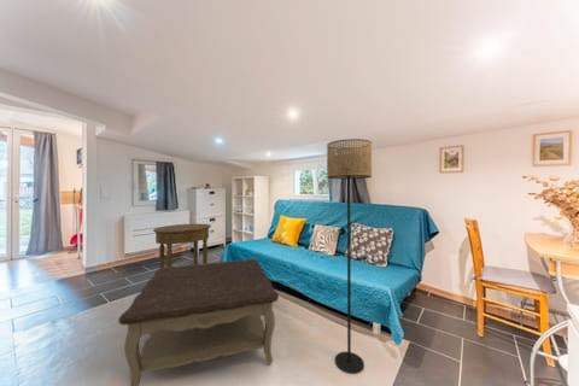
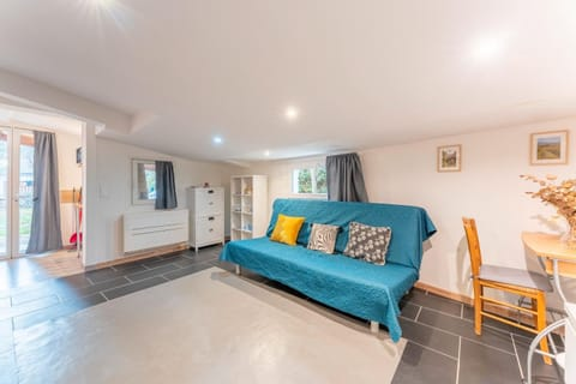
- coffee table (209, 308)
- floor lamp (349, 253)
- side table (194, 256)
